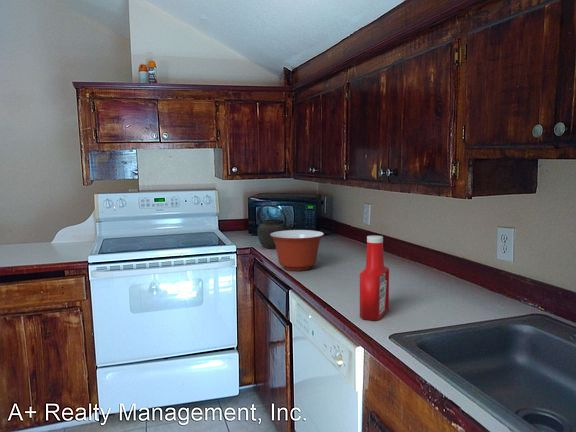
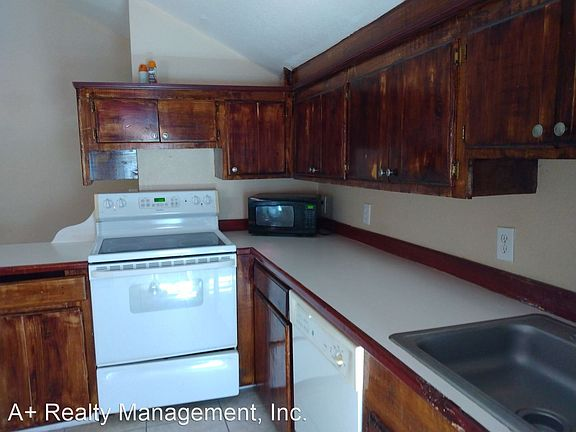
- soap bottle (374, 275)
- mixing bowl (297, 250)
- kettle (276, 225)
